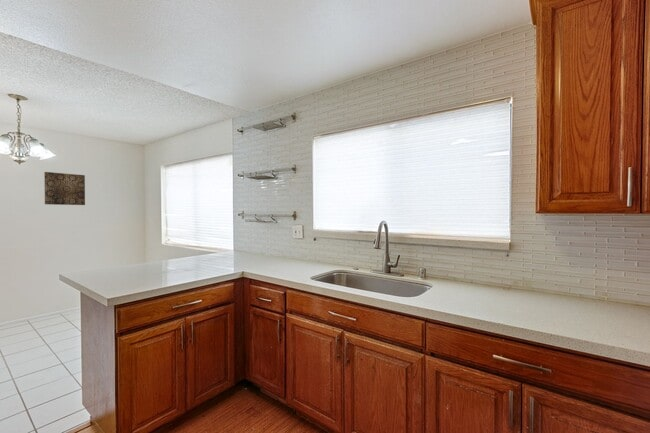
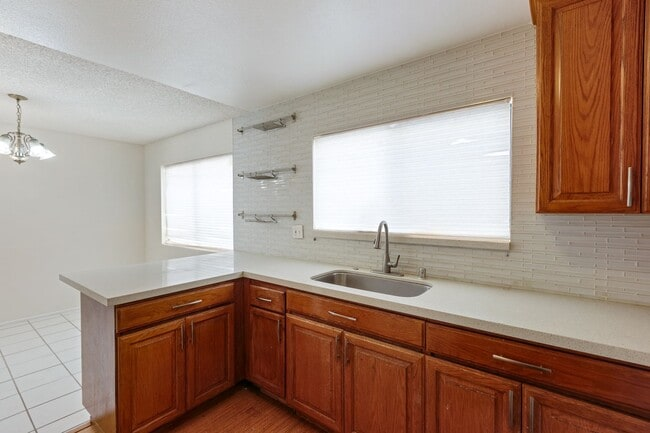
- wall art (65, 189)
